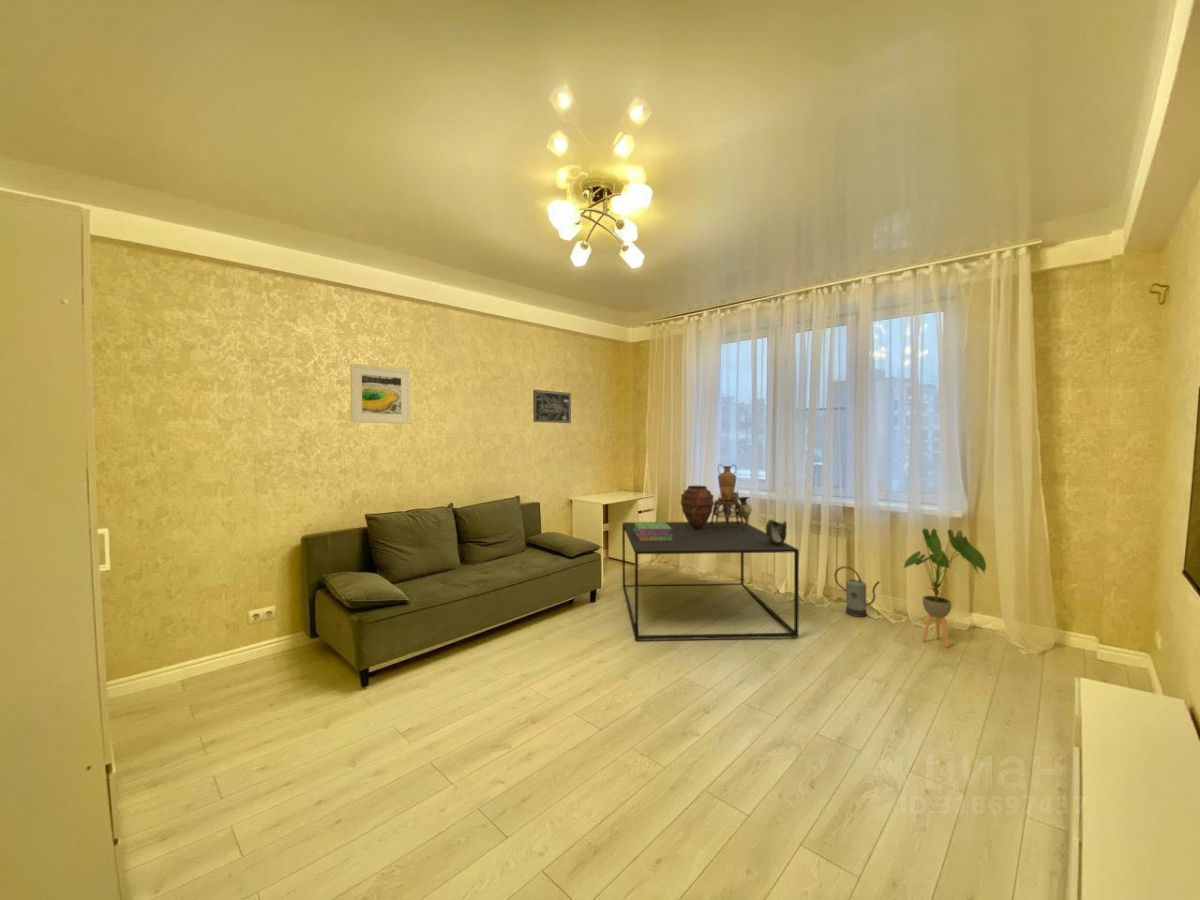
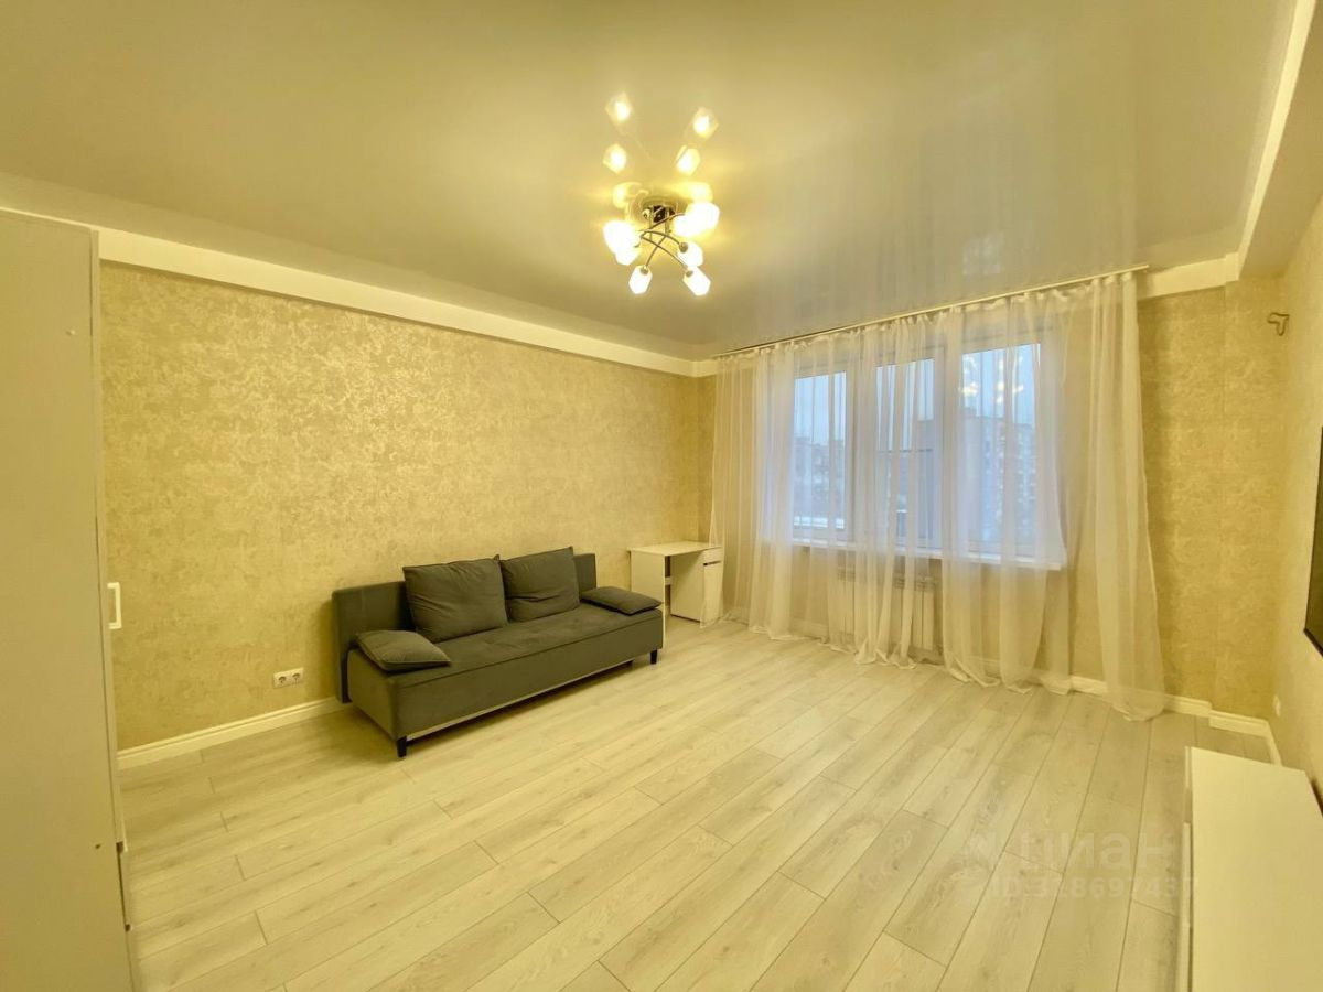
- decorative bowl (777, 531)
- house plant (942, 585)
- watering can (856, 590)
- coffee table (697, 584)
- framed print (381, 394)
- wall art (552, 407)
- decorative vase (718, 498)
- stack of books (652, 530)
